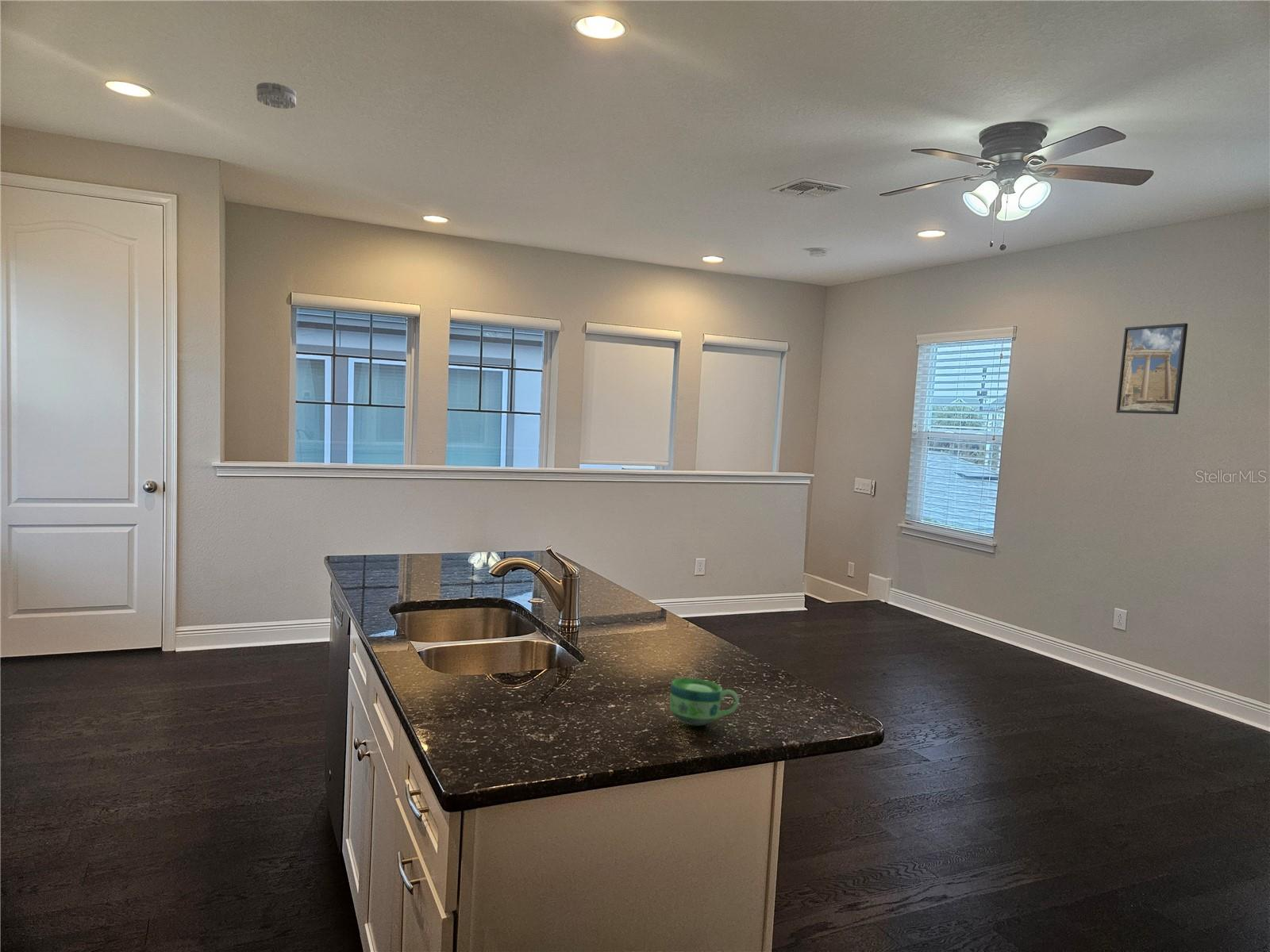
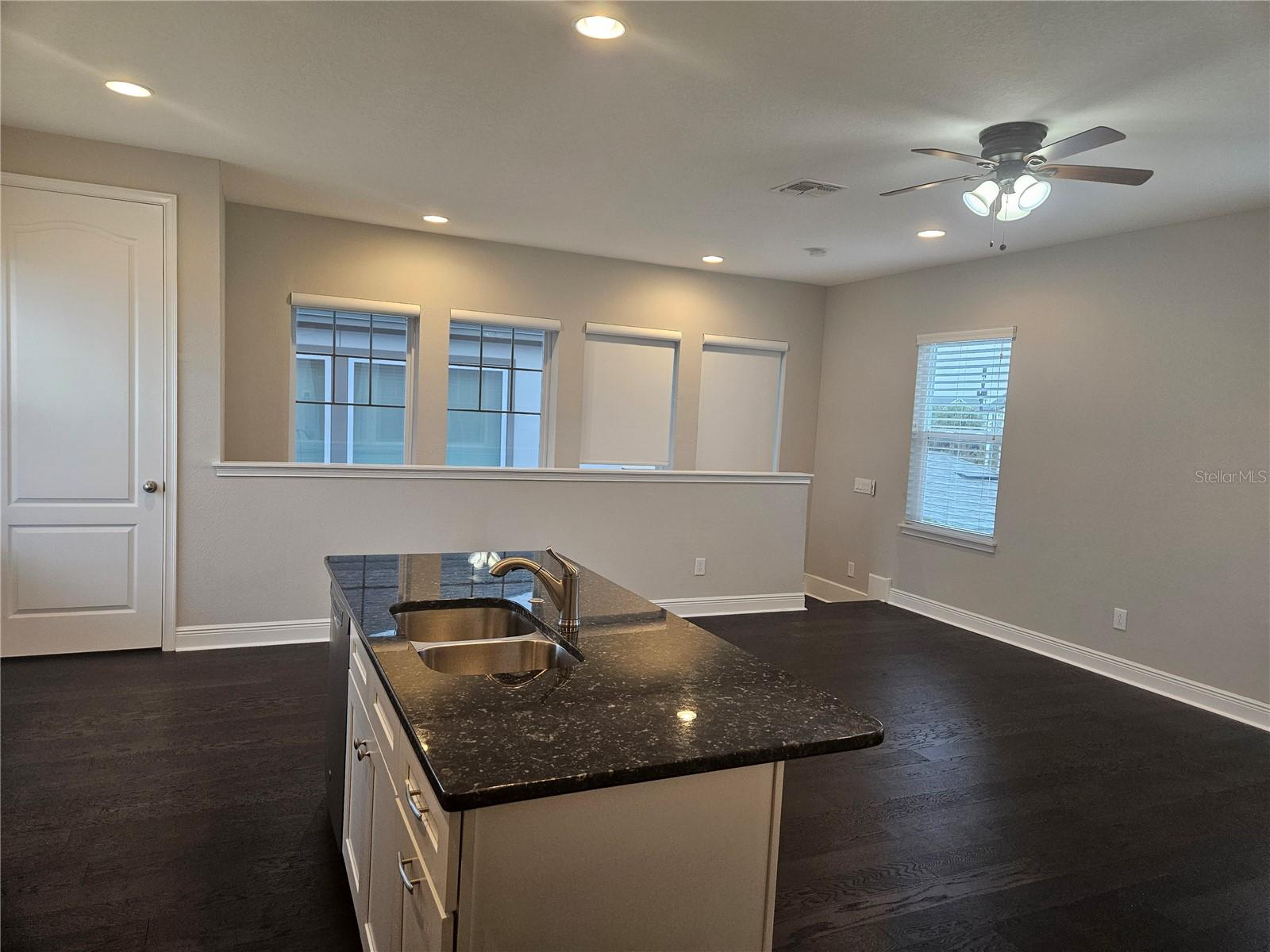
- cup (703, 702)
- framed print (1150, 369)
- smoke detector (276, 94)
